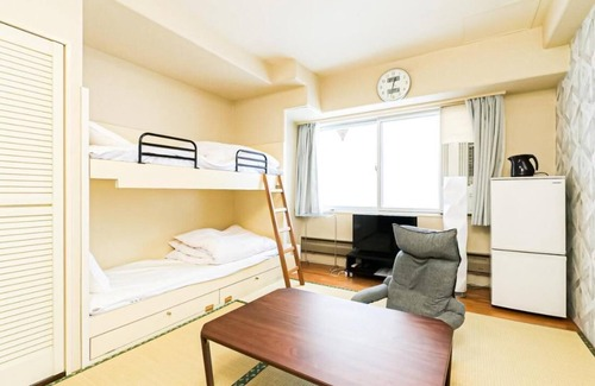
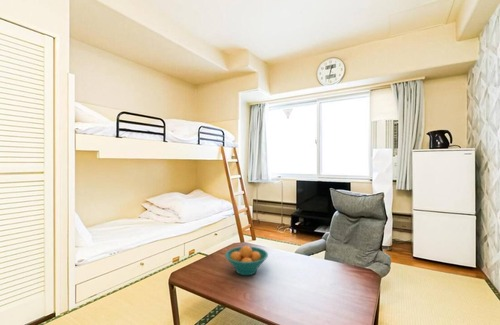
+ fruit bowl (246, 258)
